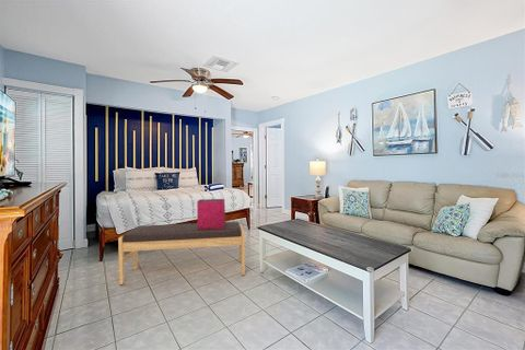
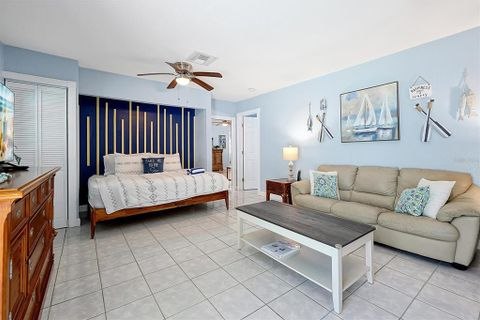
- bench (187, 247)
- storage bin (211, 212)
